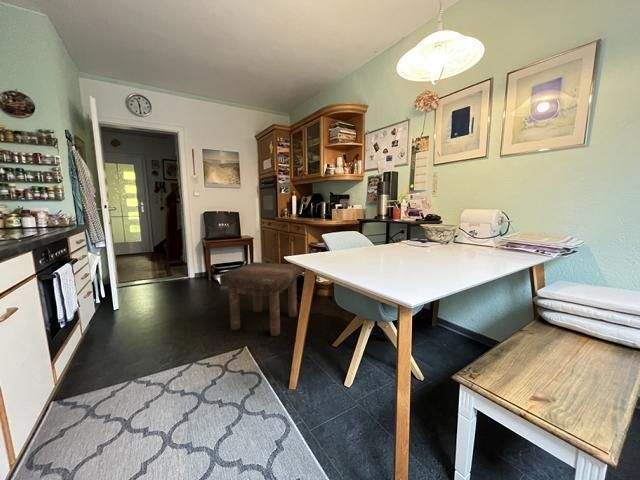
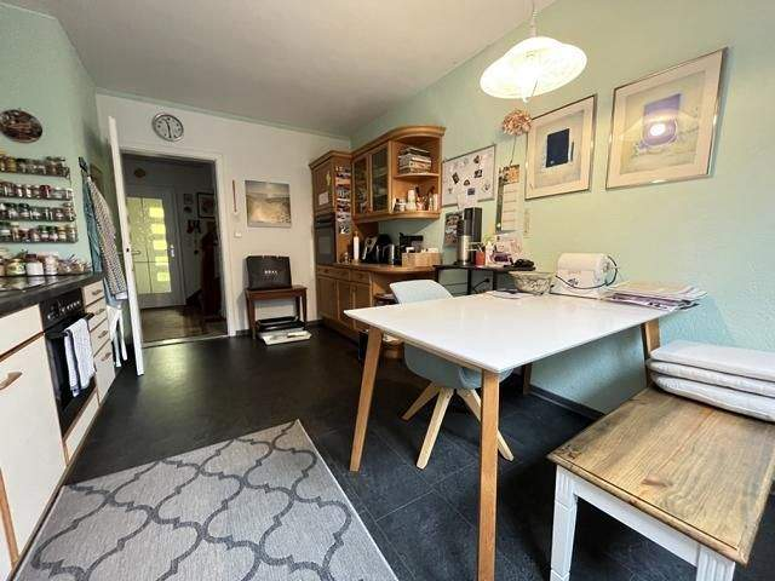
- stool (264, 295)
